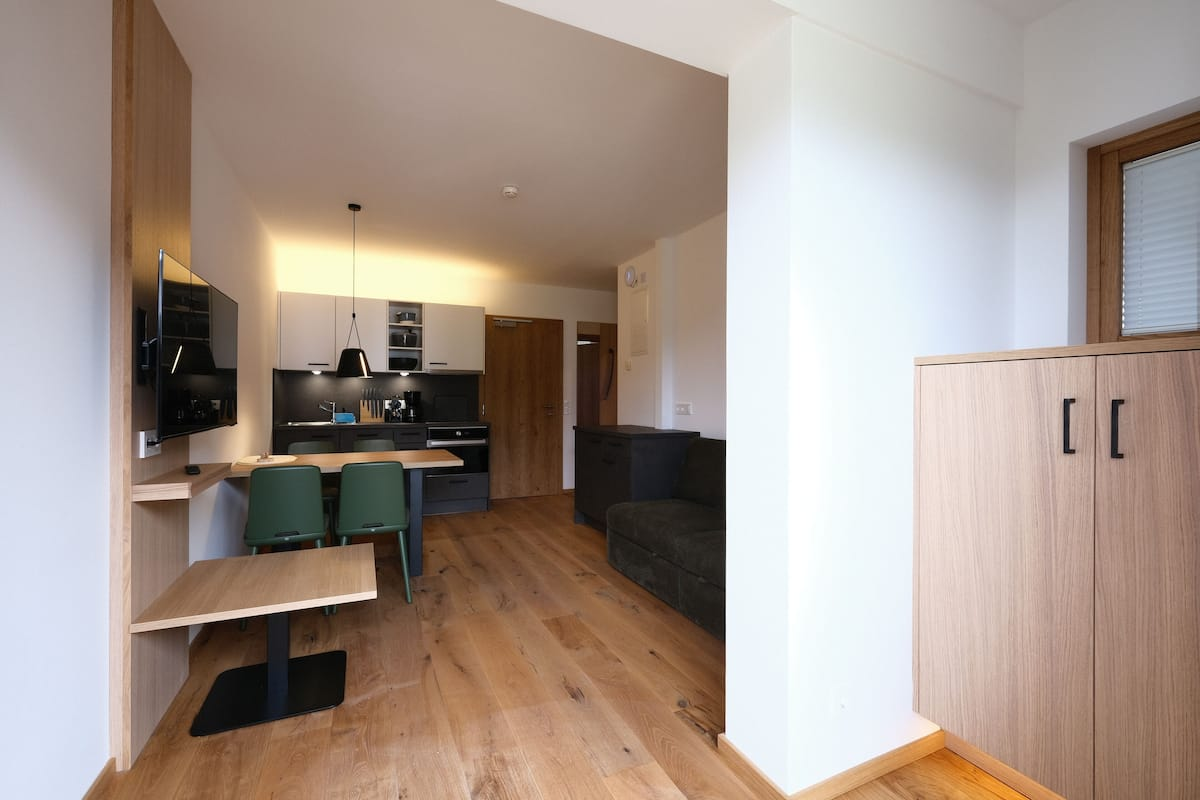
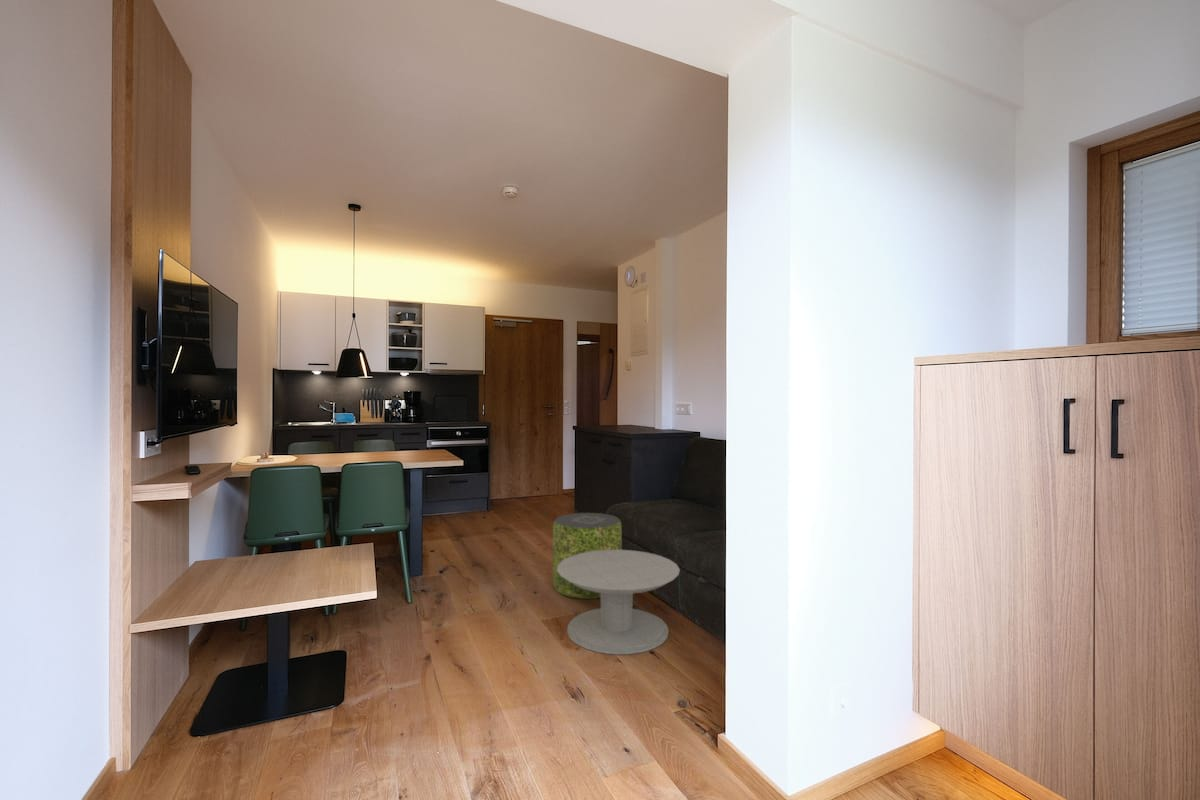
+ side table (618, 598)
+ pouf (587, 551)
